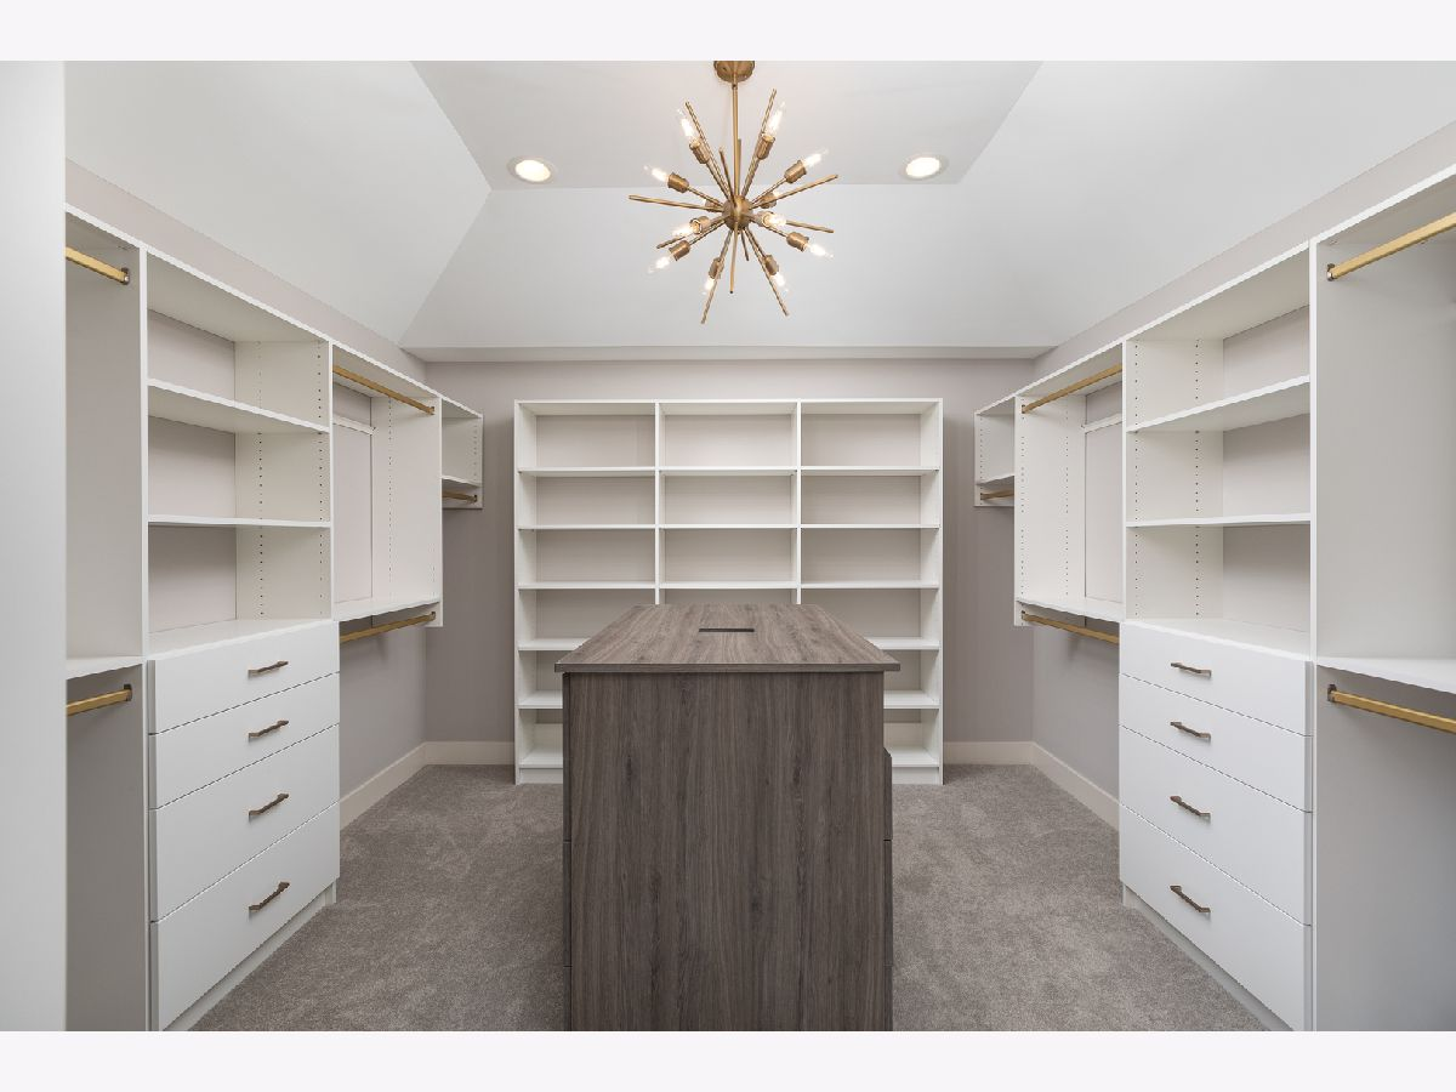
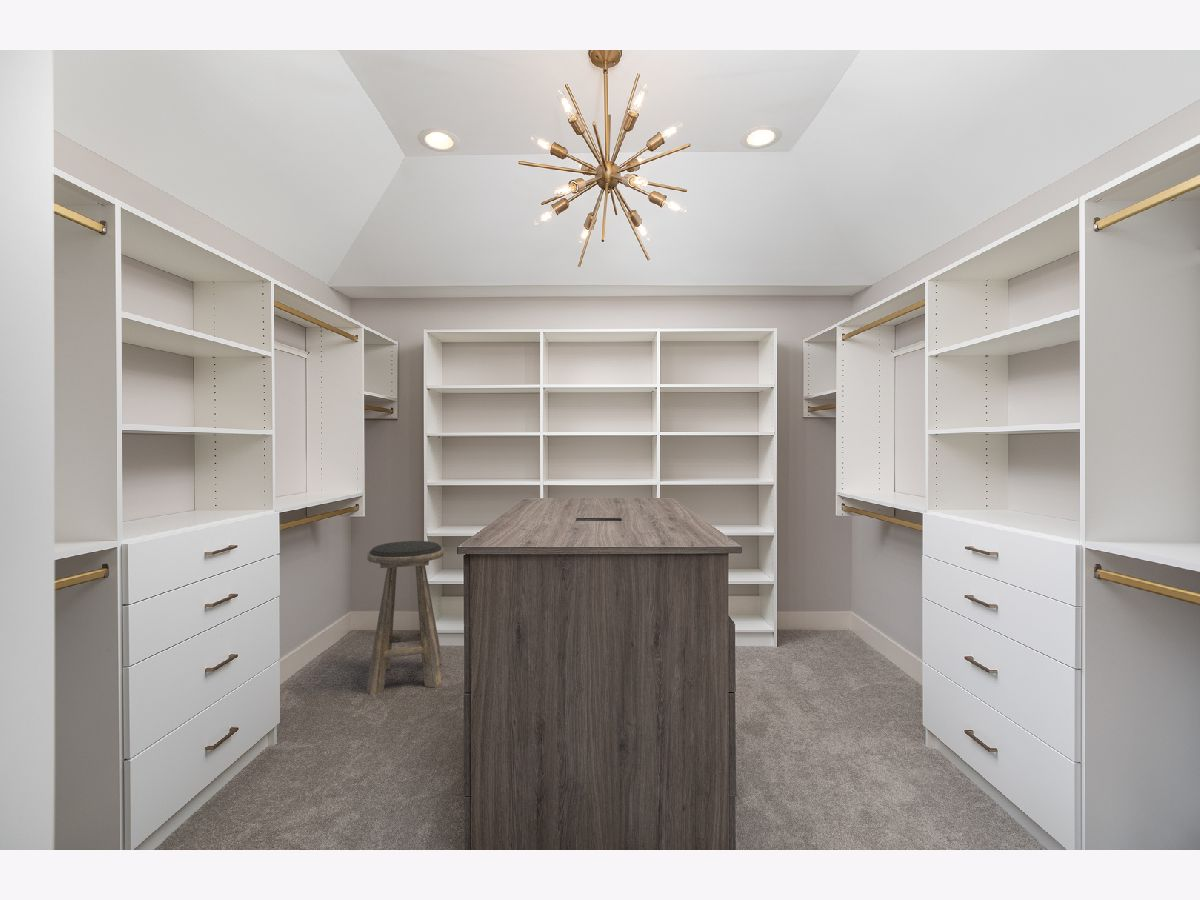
+ stool (418, 607)
